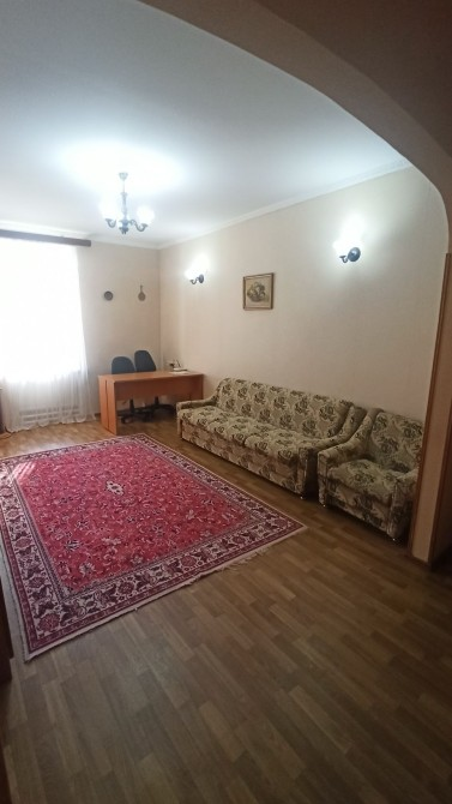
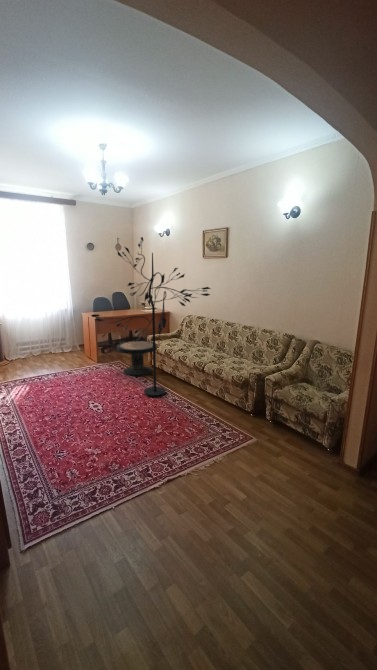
+ side table (137, 358)
+ floor lamp (154, 319)
